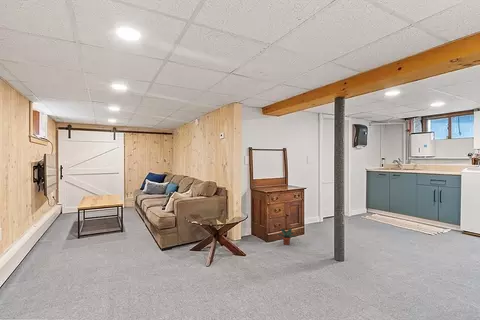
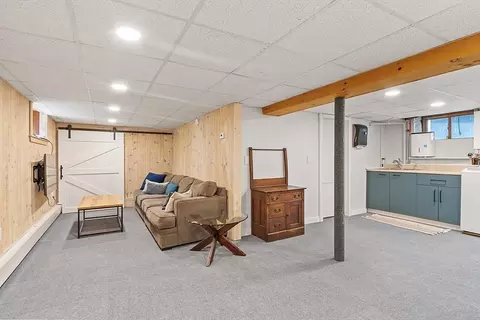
- potted plant (286, 235)
